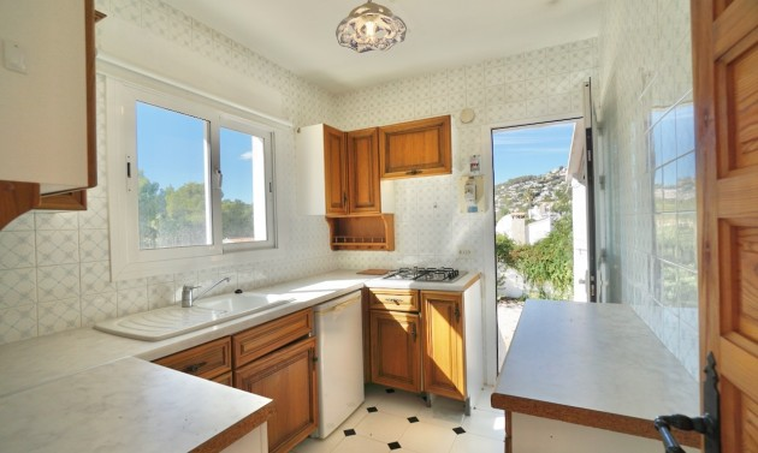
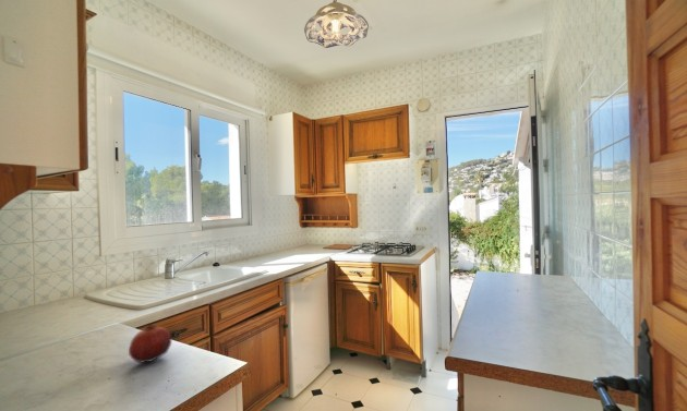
+ fruit (150, 342)
